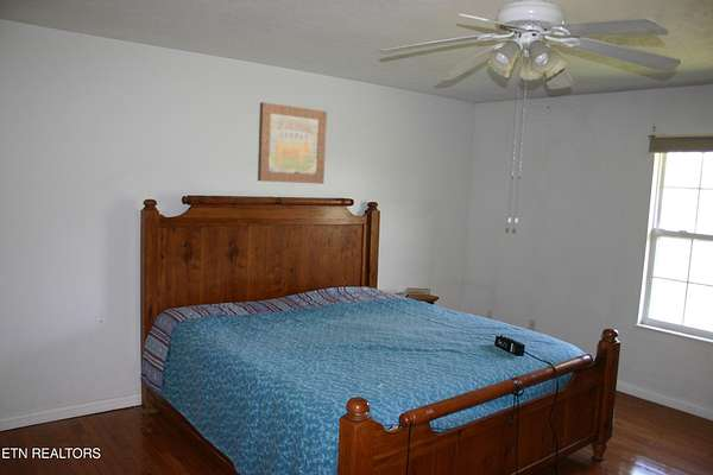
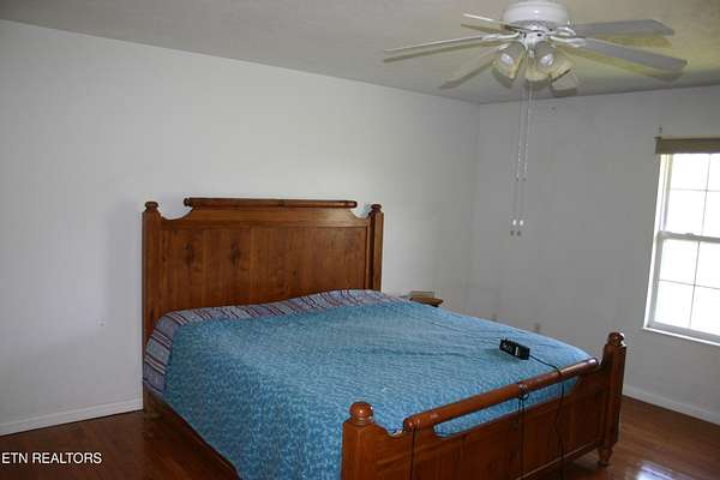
- wall art (292, 145)
